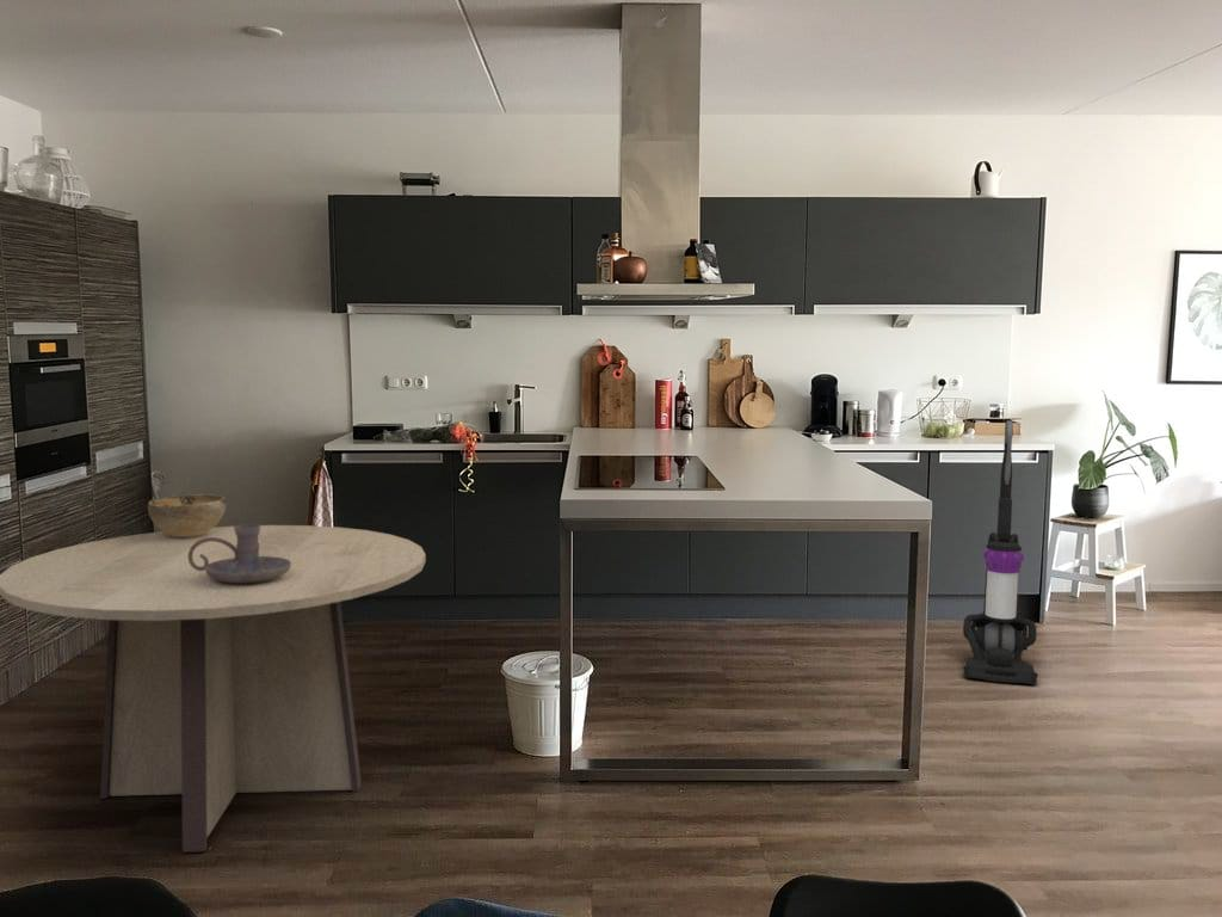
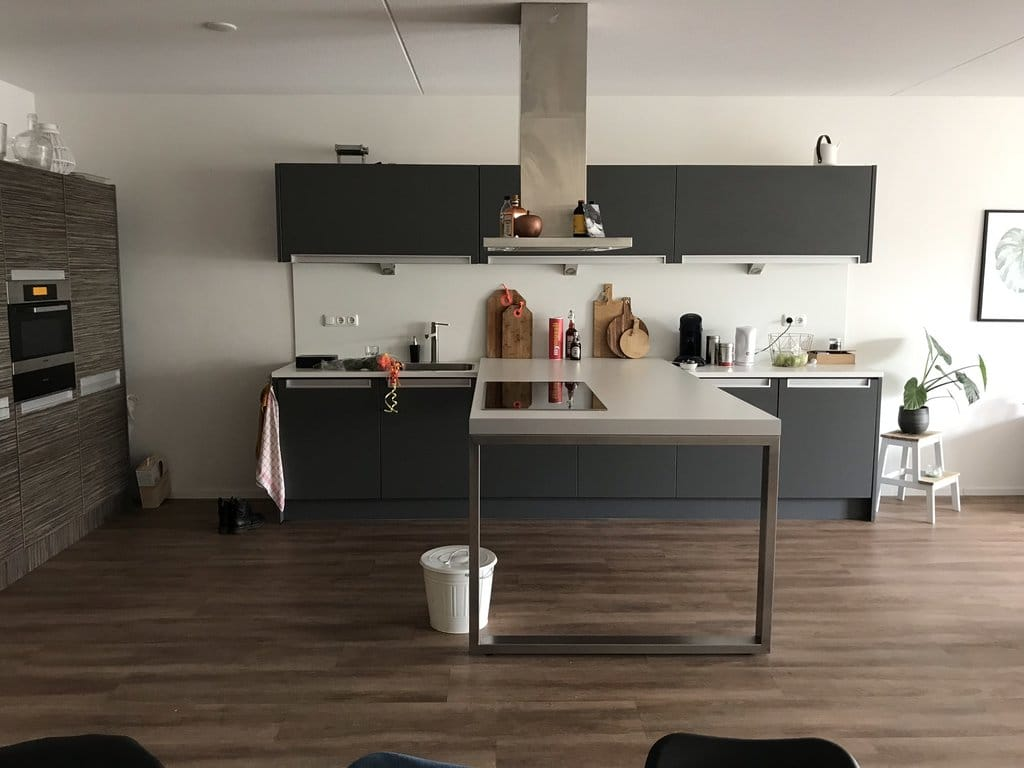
- candle holder (237, 552)
- decorative bowl (187, 517)
- vacuum cleaner (1004, 546)
- dining table (229, 676)
